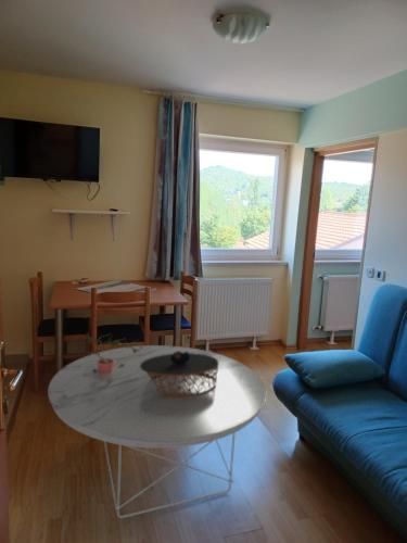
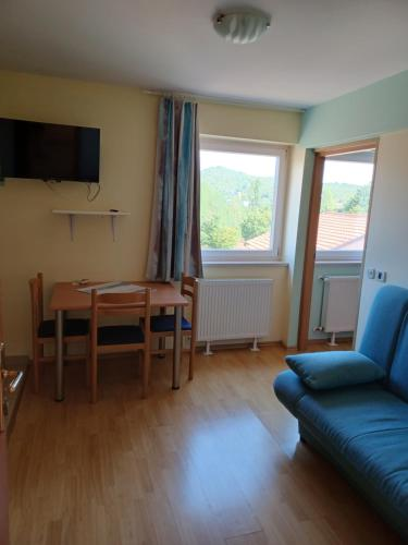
- coffee table (158, 421)
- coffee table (180, 367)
- potted plant (112, 346)
